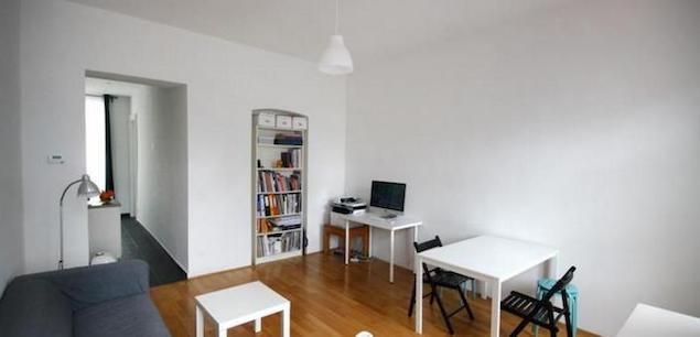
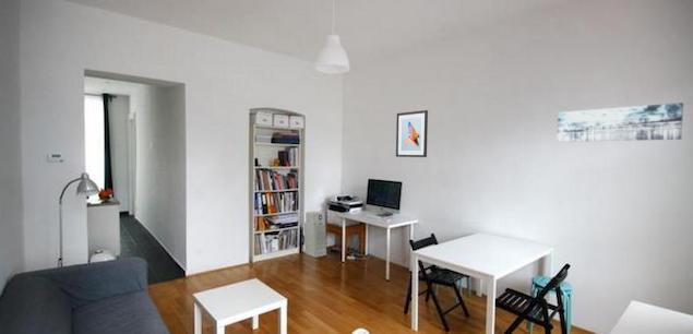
+ wall art (613, 124)
+ wall art (410, 134)
+ air purifier (314, 232)
